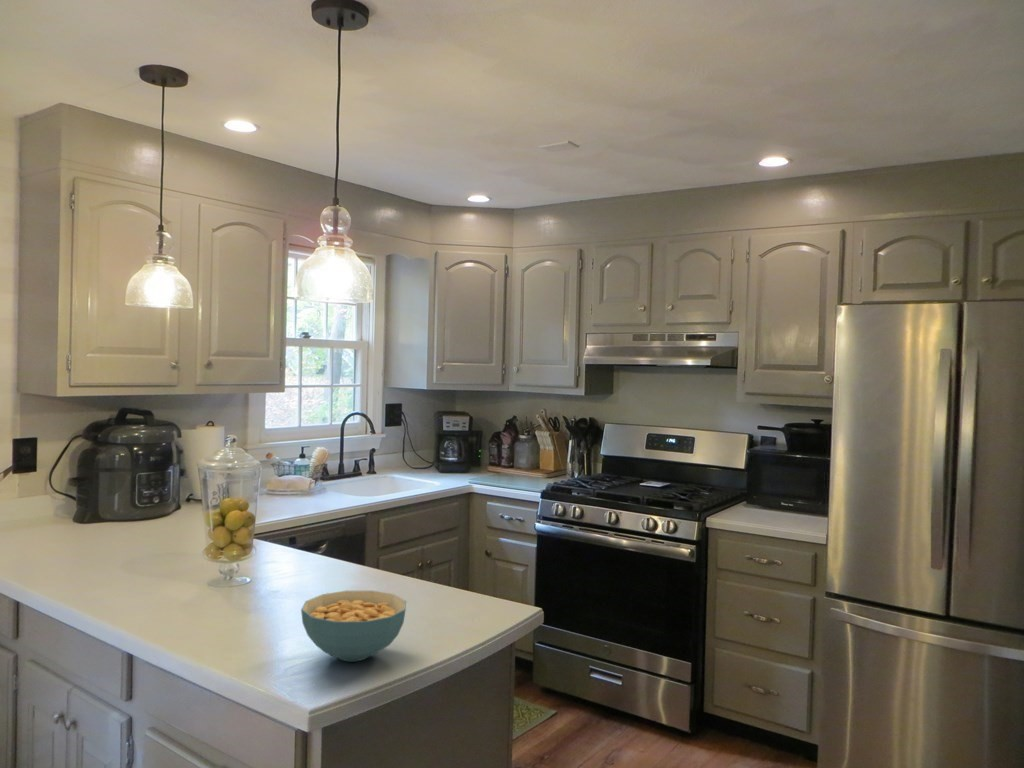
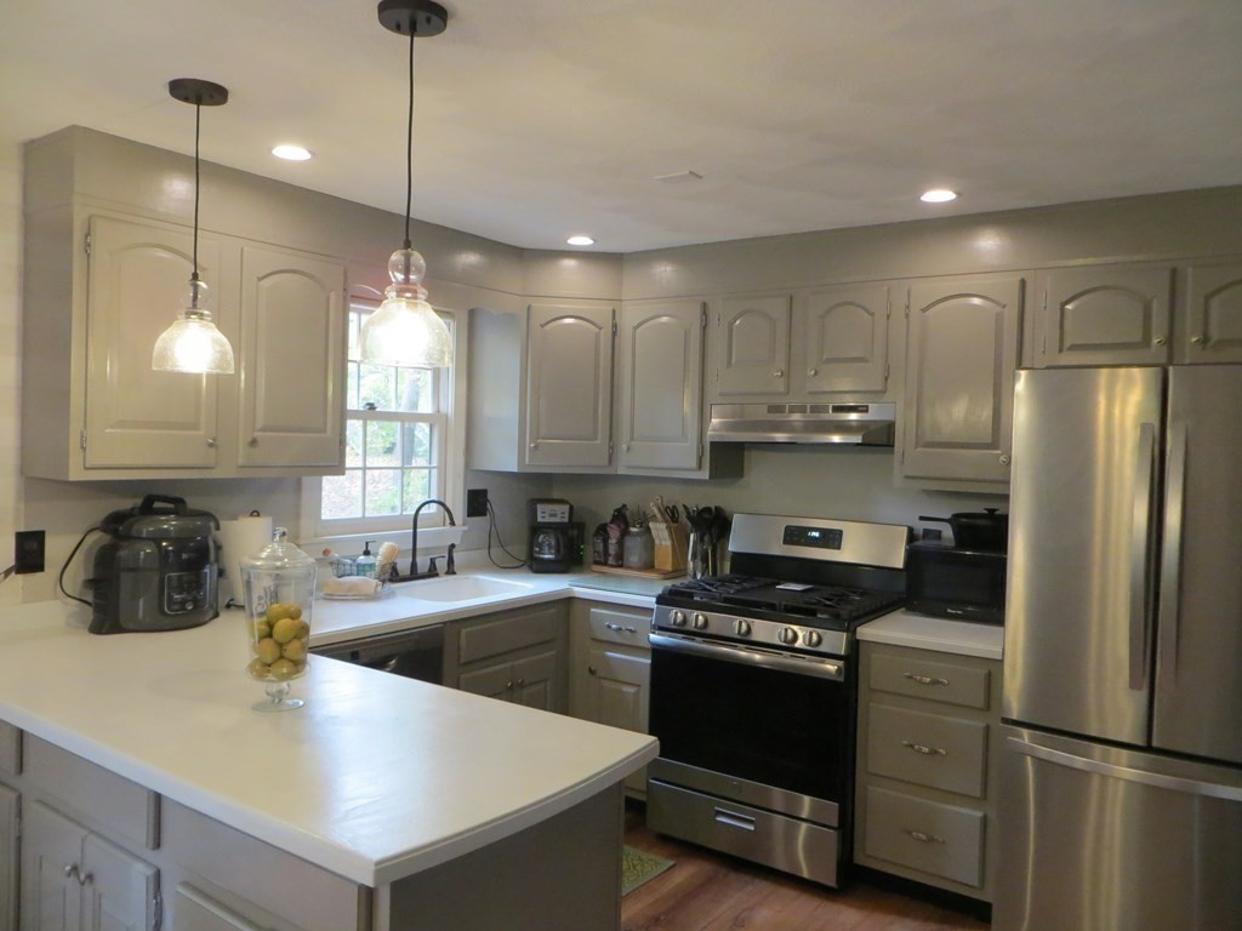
- cereal bowl (354, 630)
